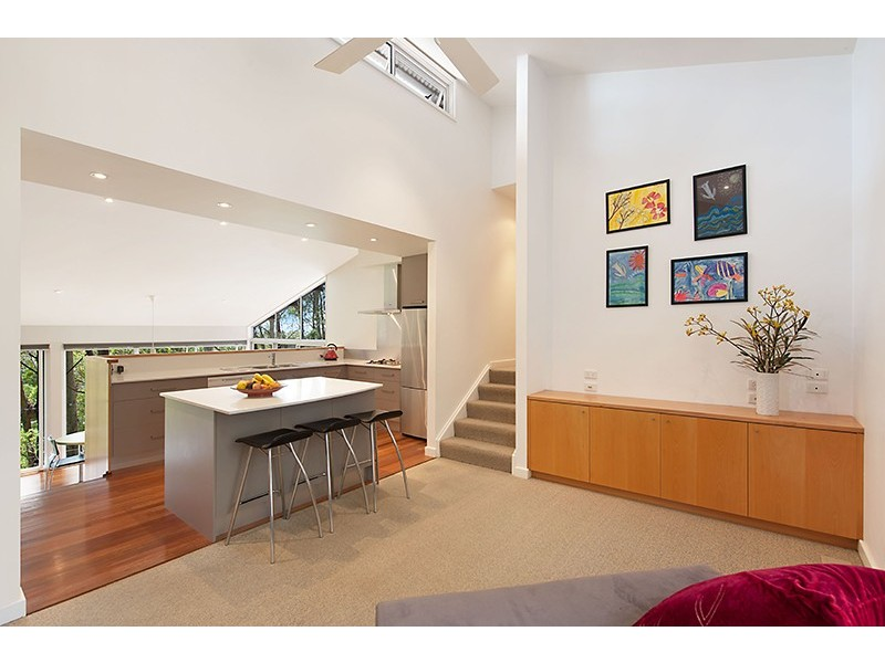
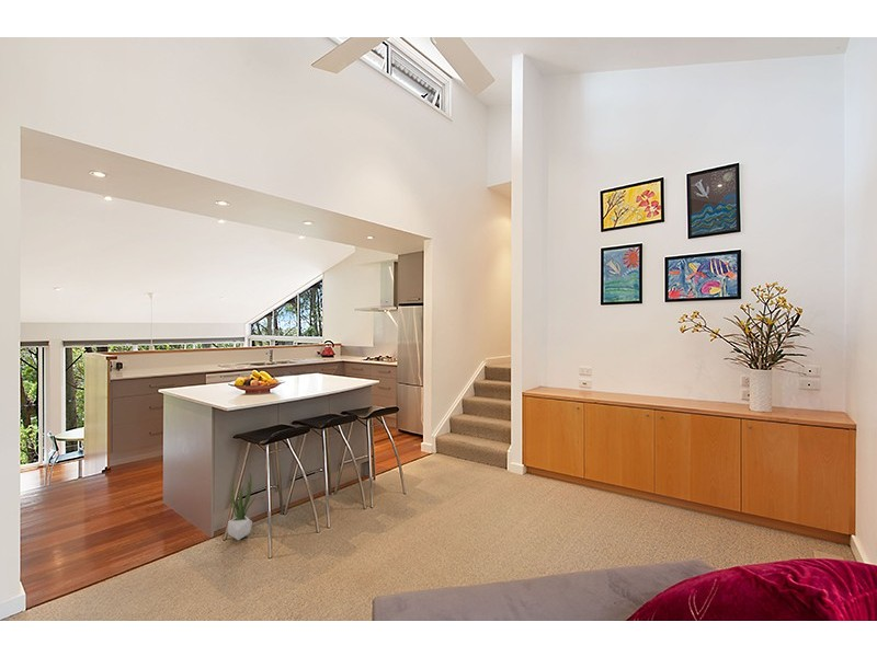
+ potted plant (241, 506)
